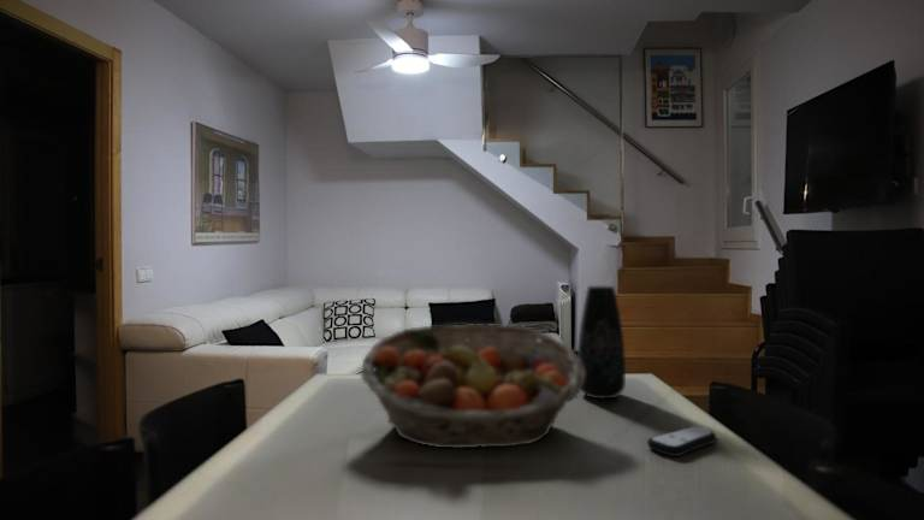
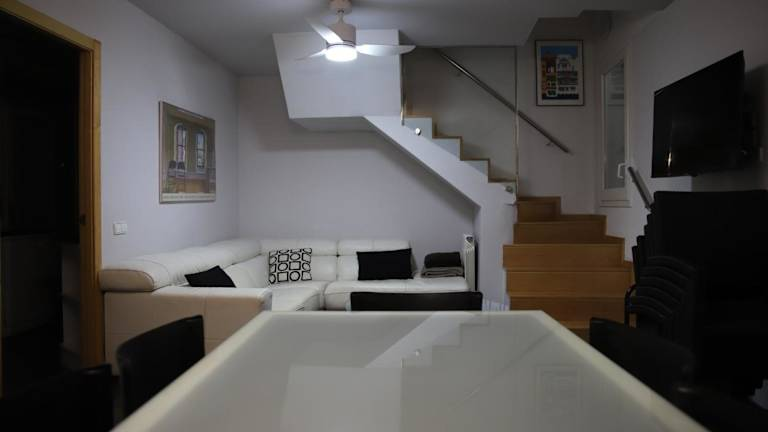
- vase (600, 341)
- fruit basket (472, 379)
- remote control (683, 439)
